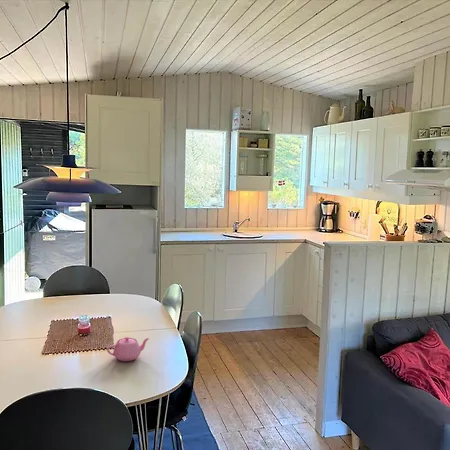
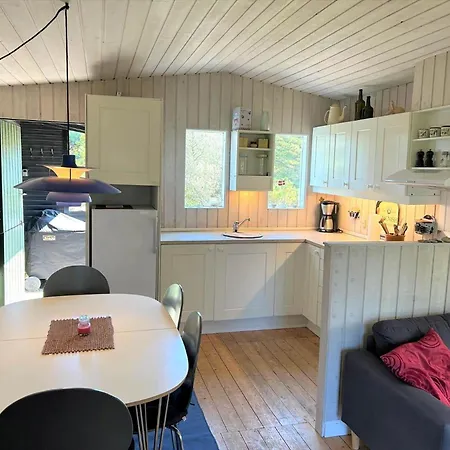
- teapot (128, 347)
